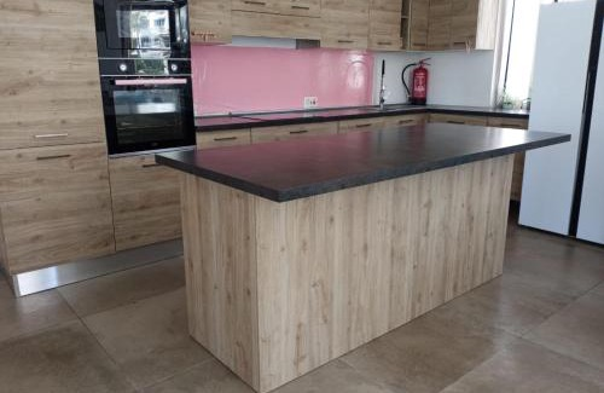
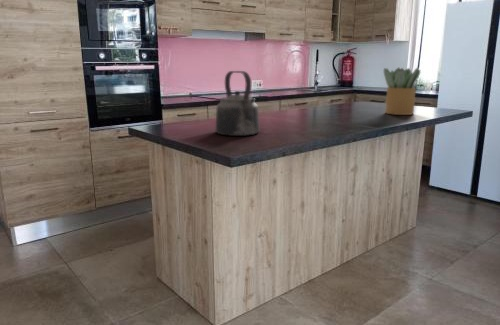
+ kettle (239, 102)
+ potted plant (399, 90)
